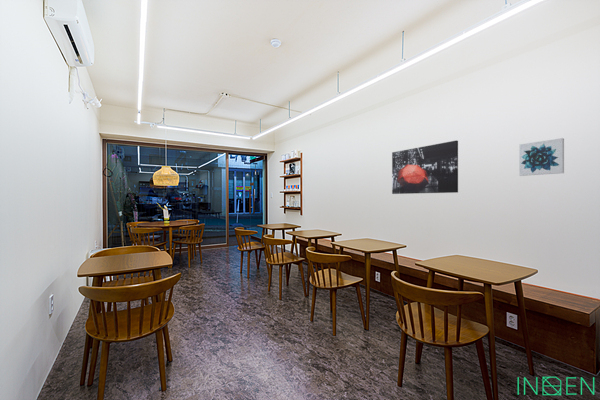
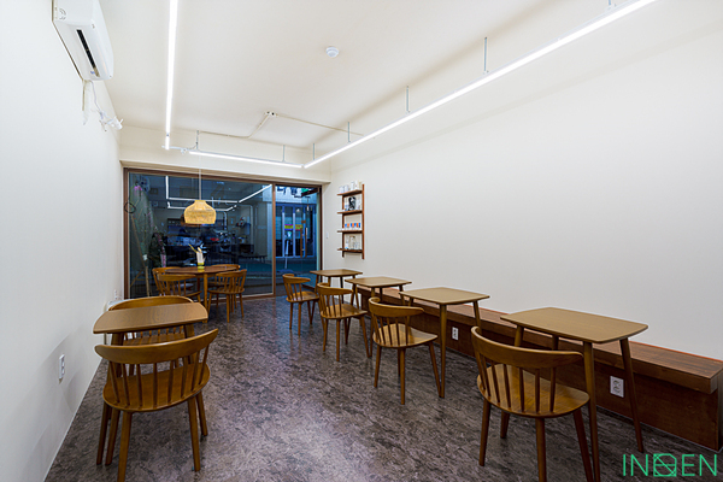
- wall art (540, 158)
- wall art (421, 170)
